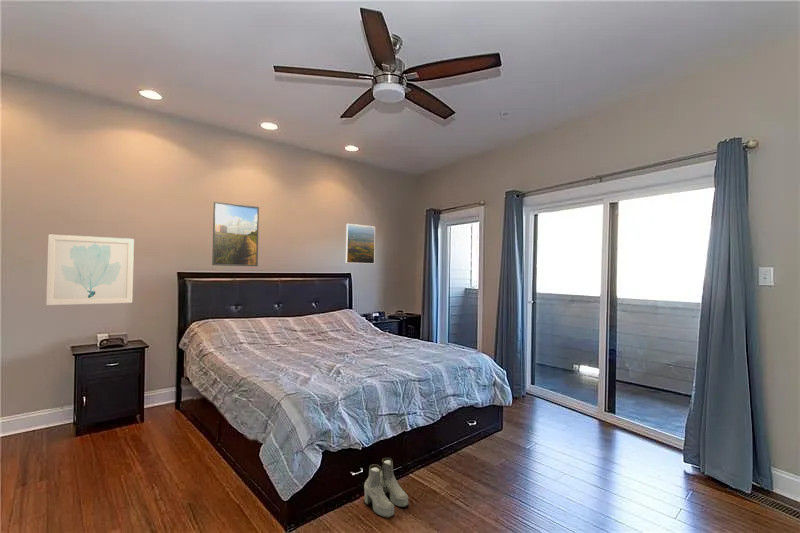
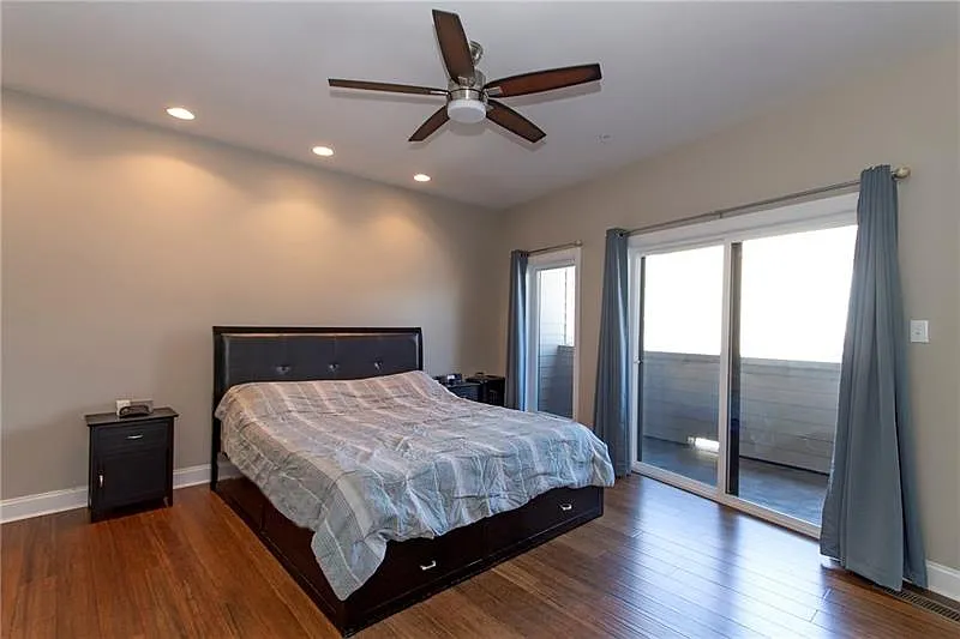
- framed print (236, 235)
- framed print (360, 244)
- wall art (92, 270)
- boots (386, 484)
